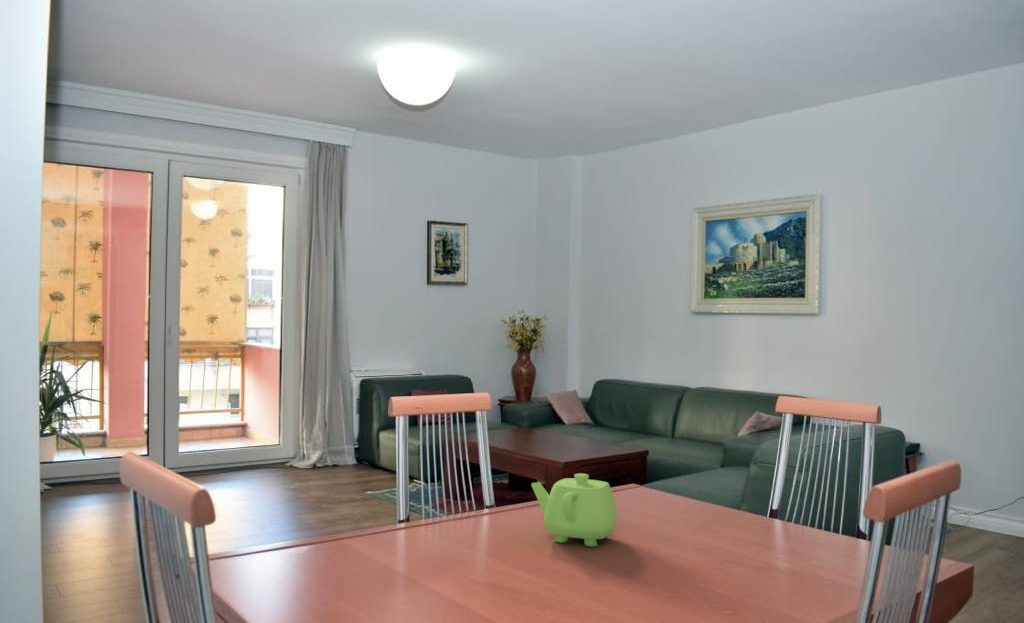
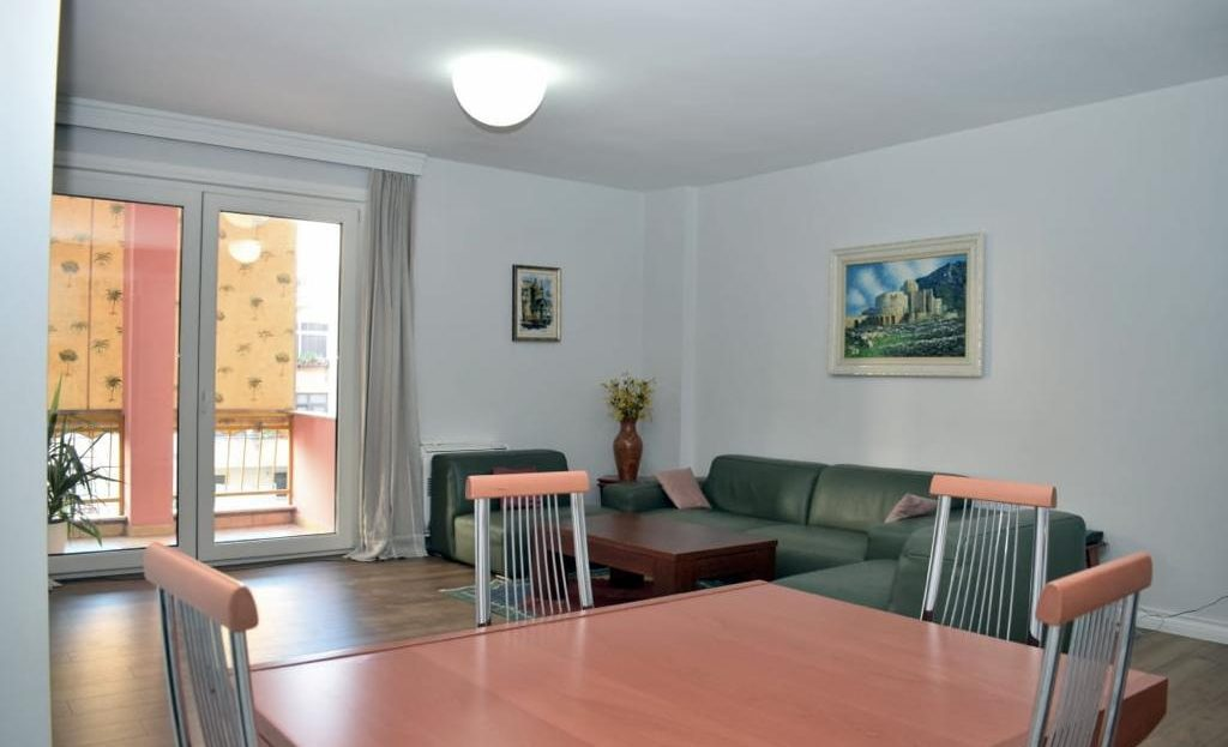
- teapot (570, 507)
